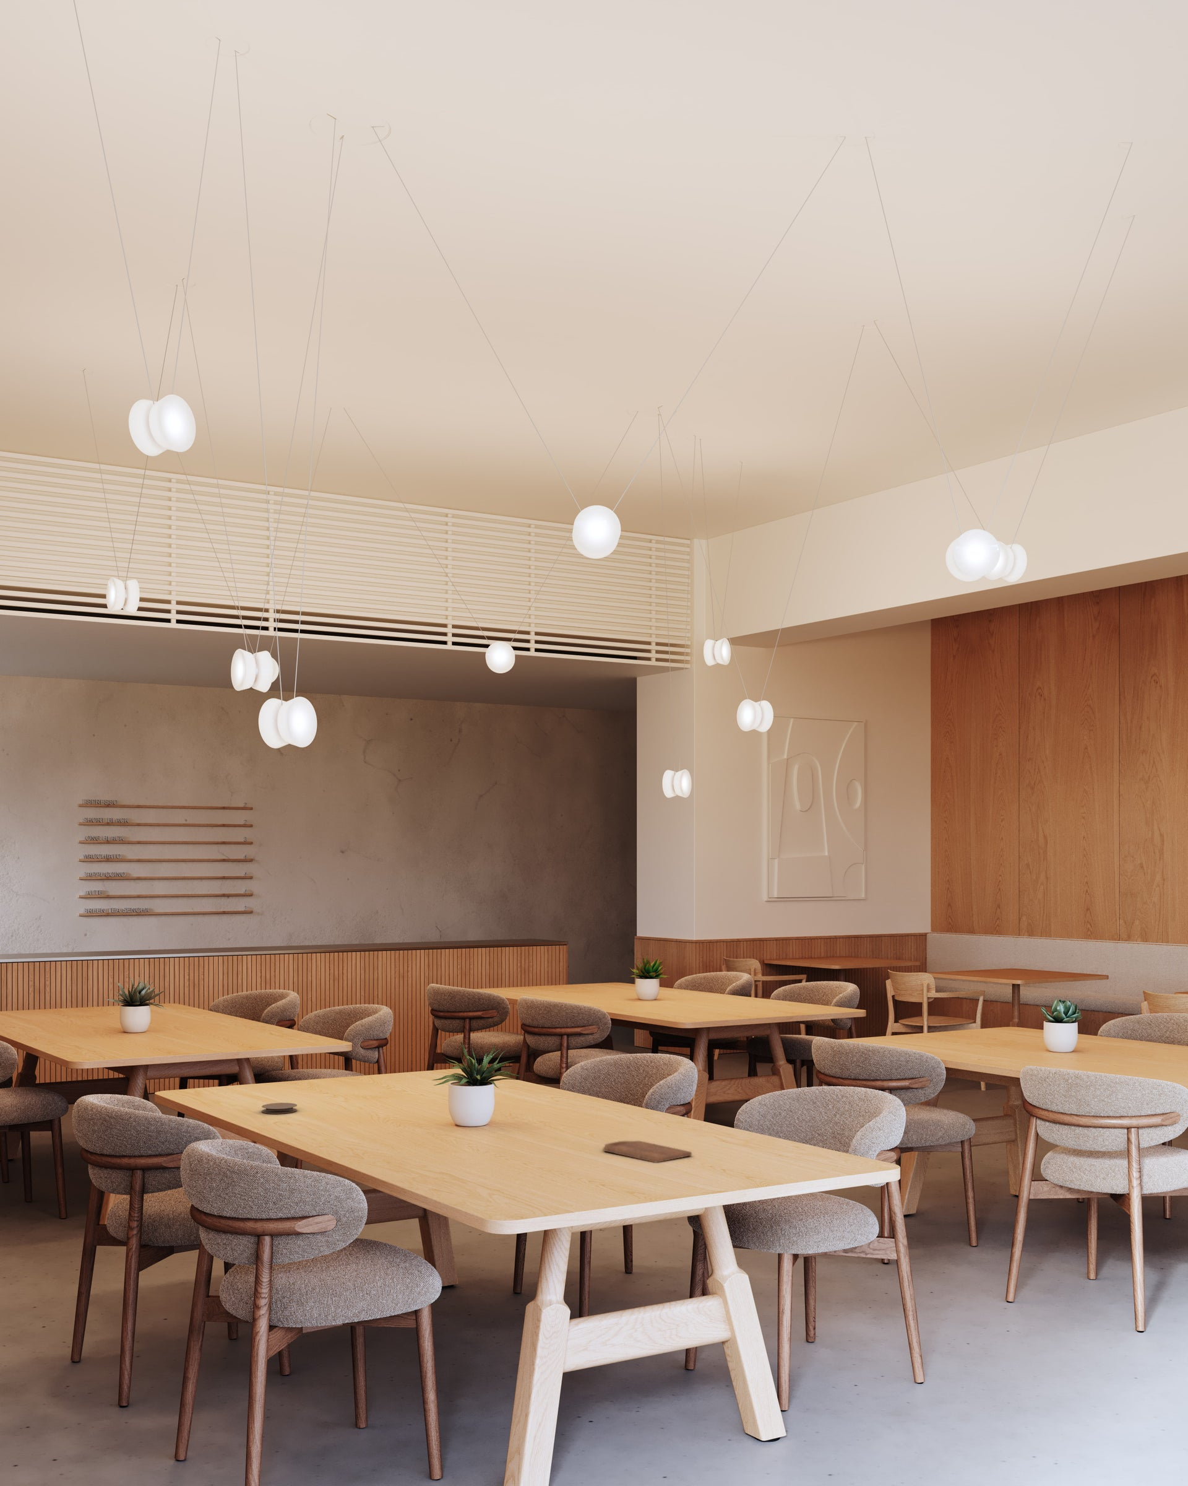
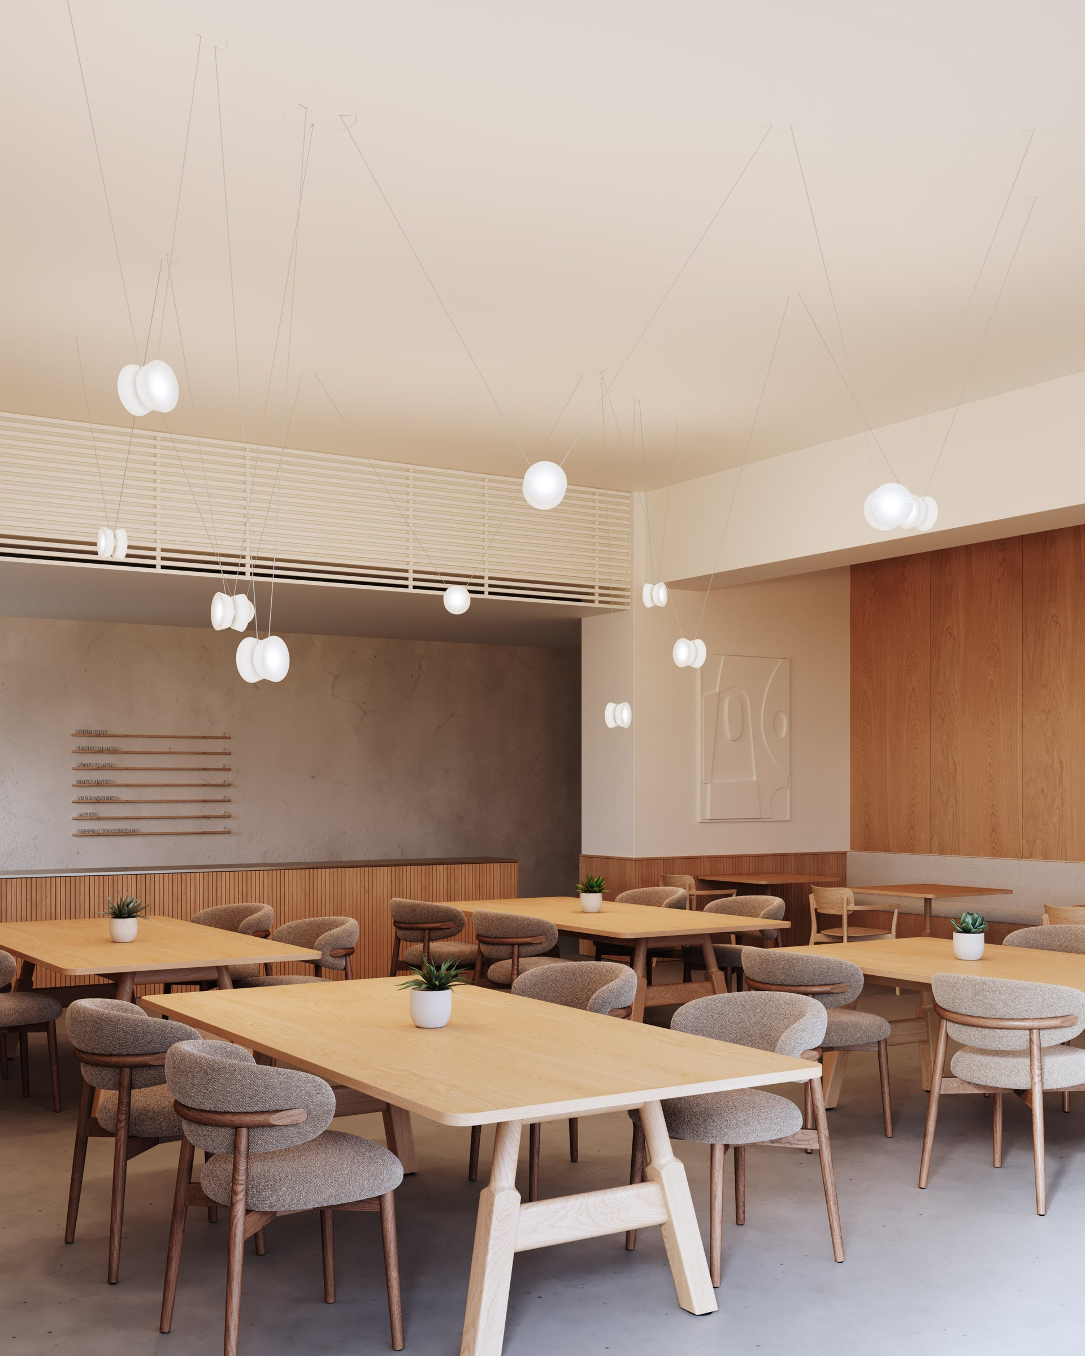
- coaster (279, 1108)
- cutting board (642, 1150)
